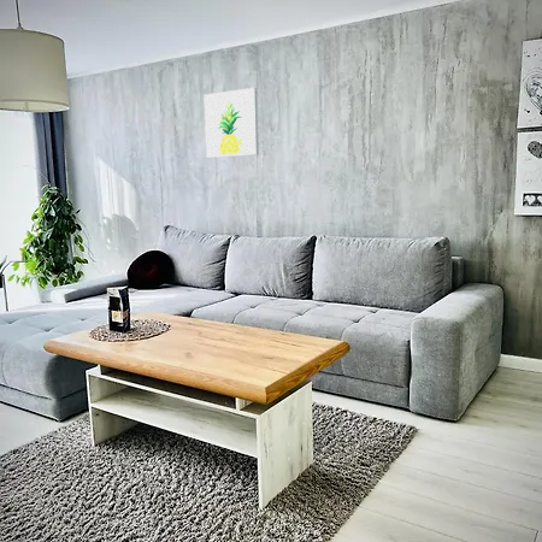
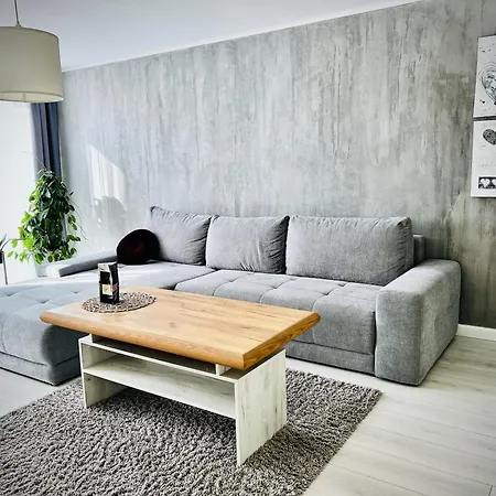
- wall art (230, 124)
